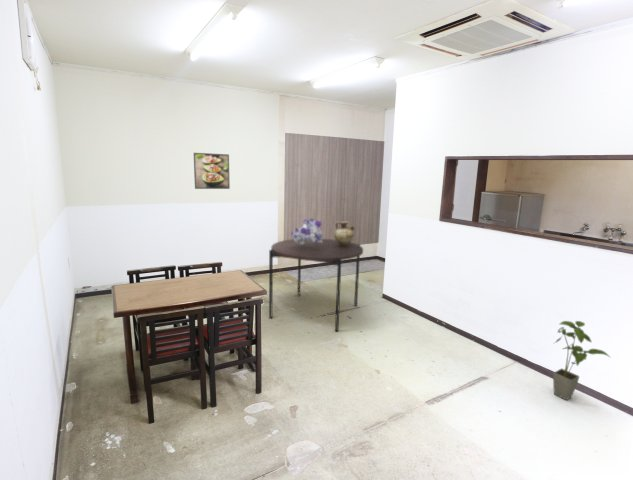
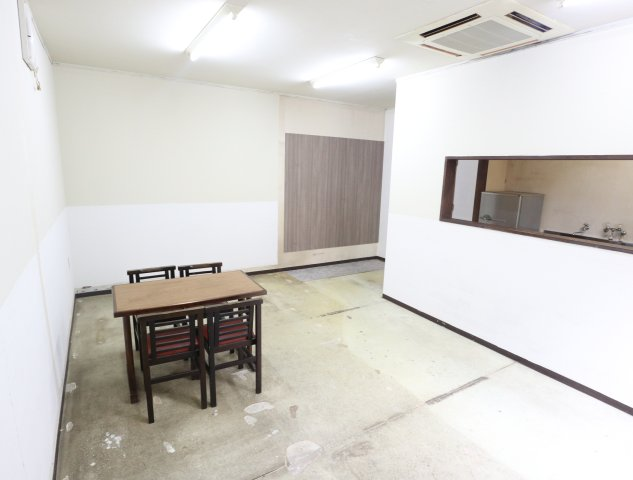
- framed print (212, 171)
- bouquet (309, 233)
- ceramic jug (345, 233)
- dining table (300, 279)
- house plant (574, 362)
